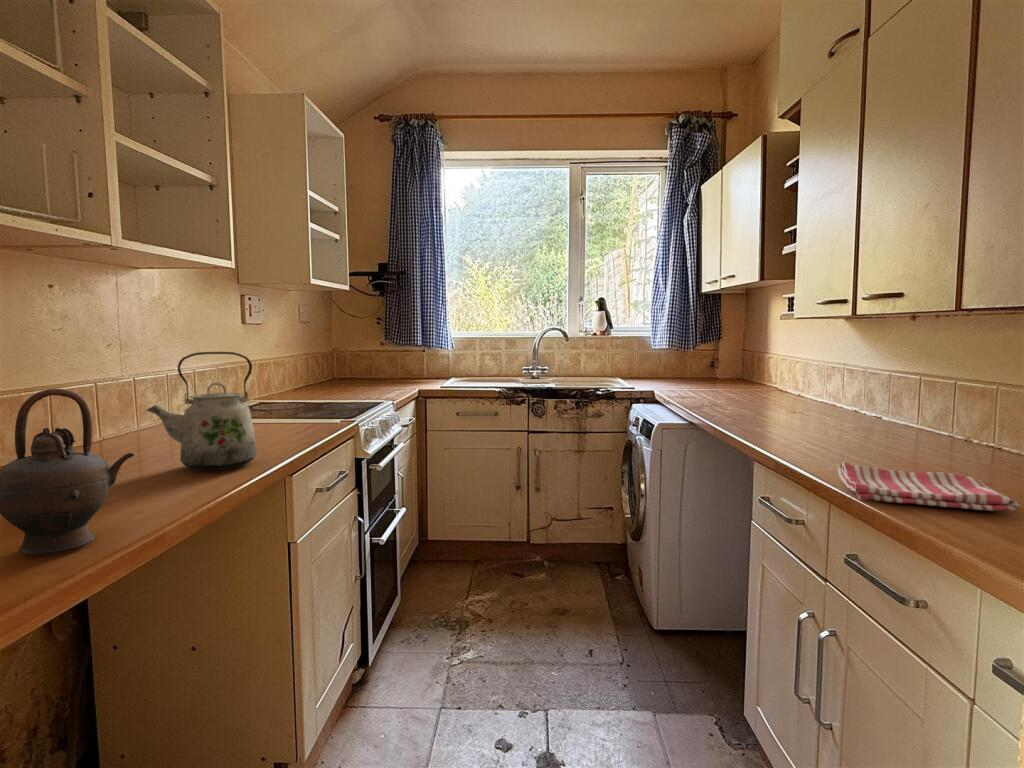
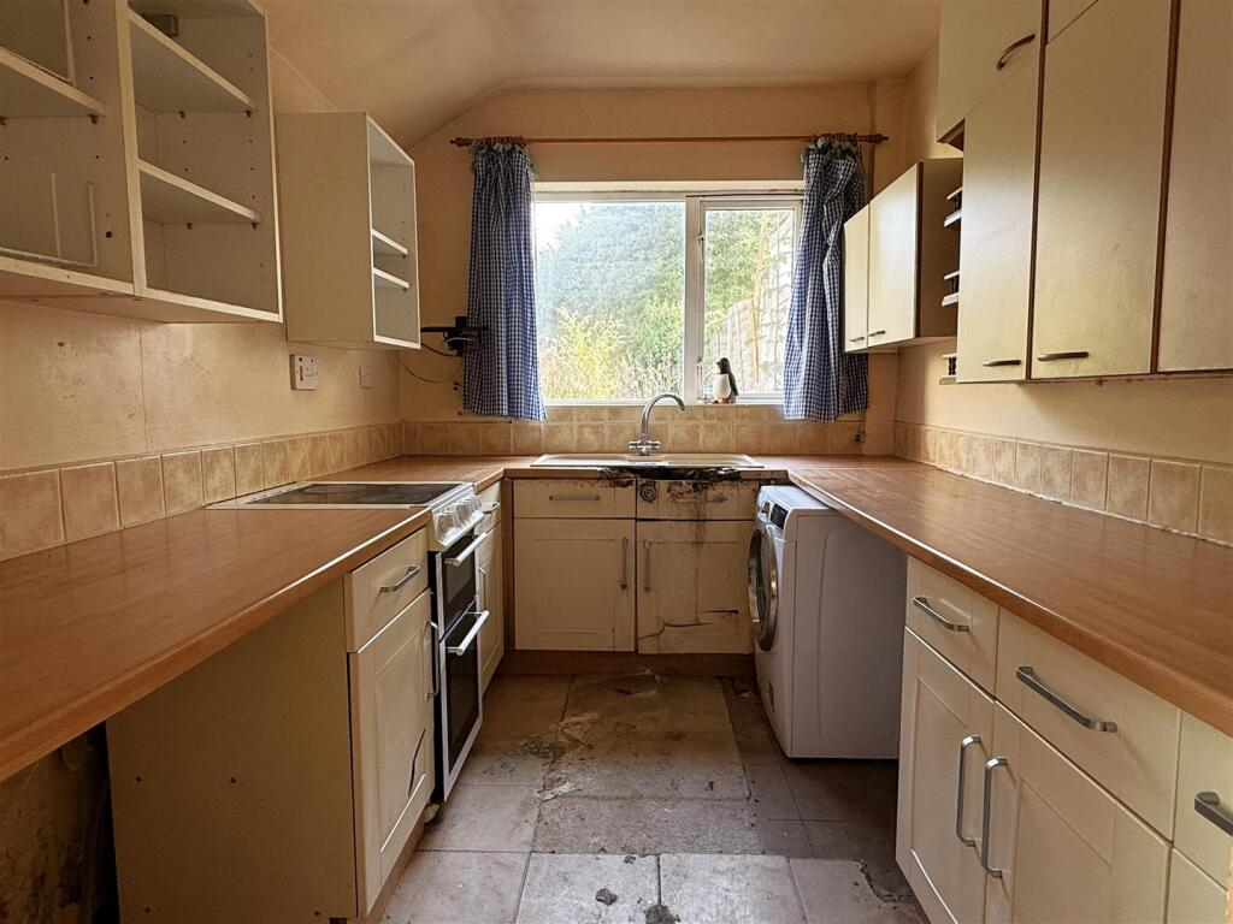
- kettle (202, 410)
- teapot (67, 467)
- dish towel (919, 484)
